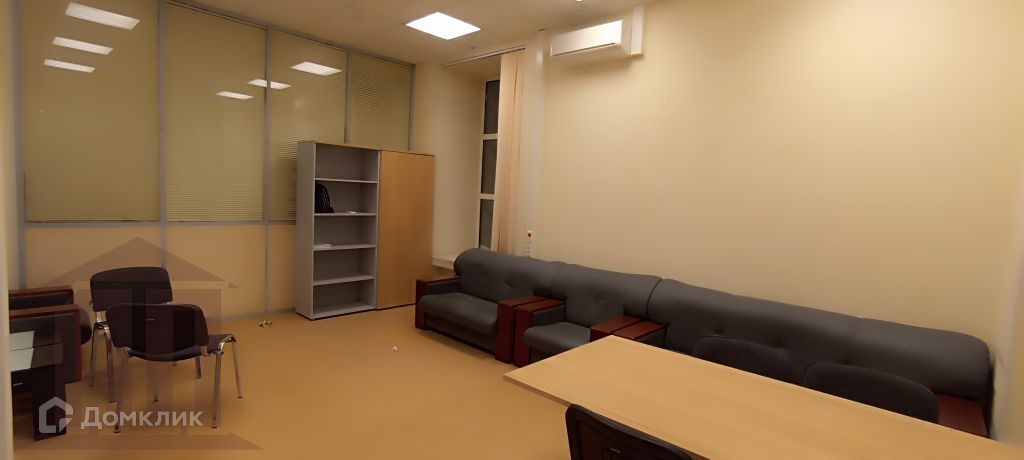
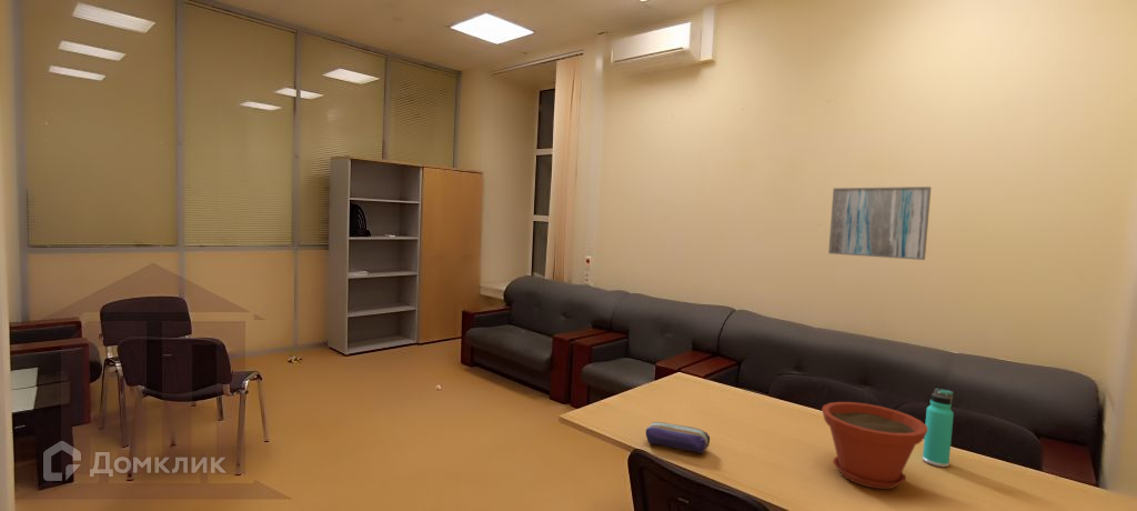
+ wall art (876, 222)
+ pencil case (677, 437)
+ plant pot (869, 447)
+ thermos bottle (938, 425)
